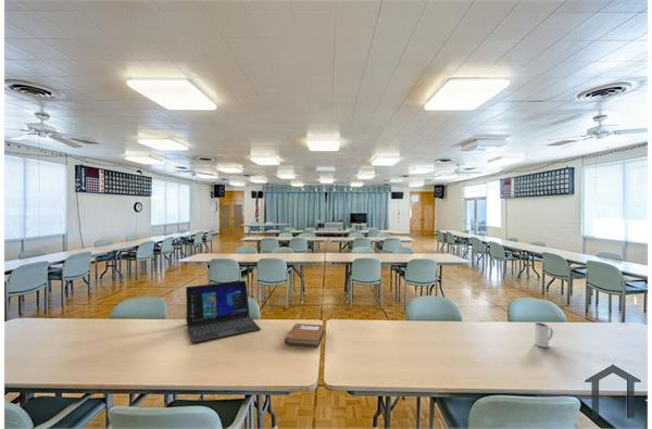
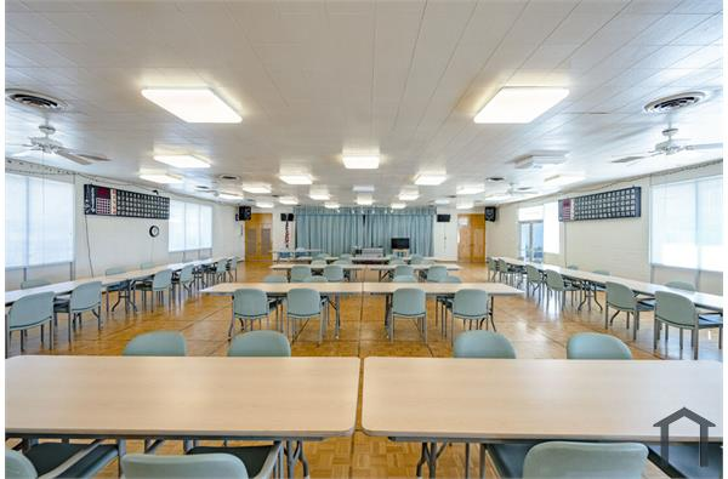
- notebook (305, 333)
- laptop (222, 307)
- mug (543, 335)
